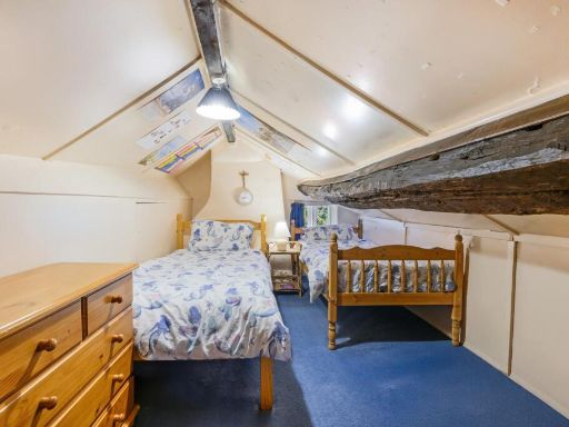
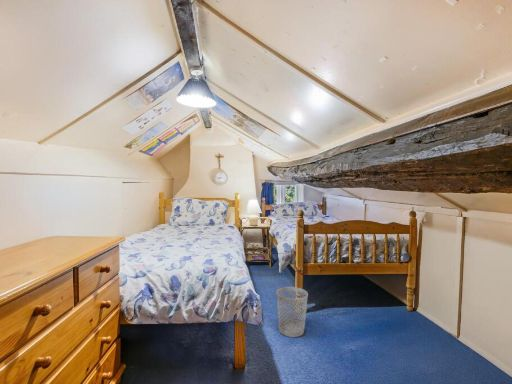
+ wastebasket (291, 311)
